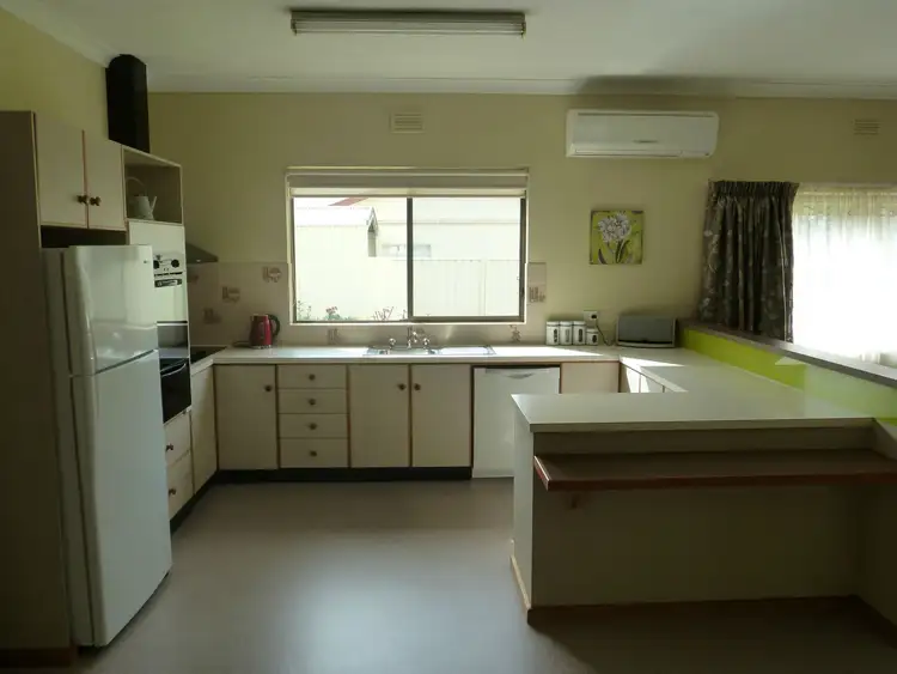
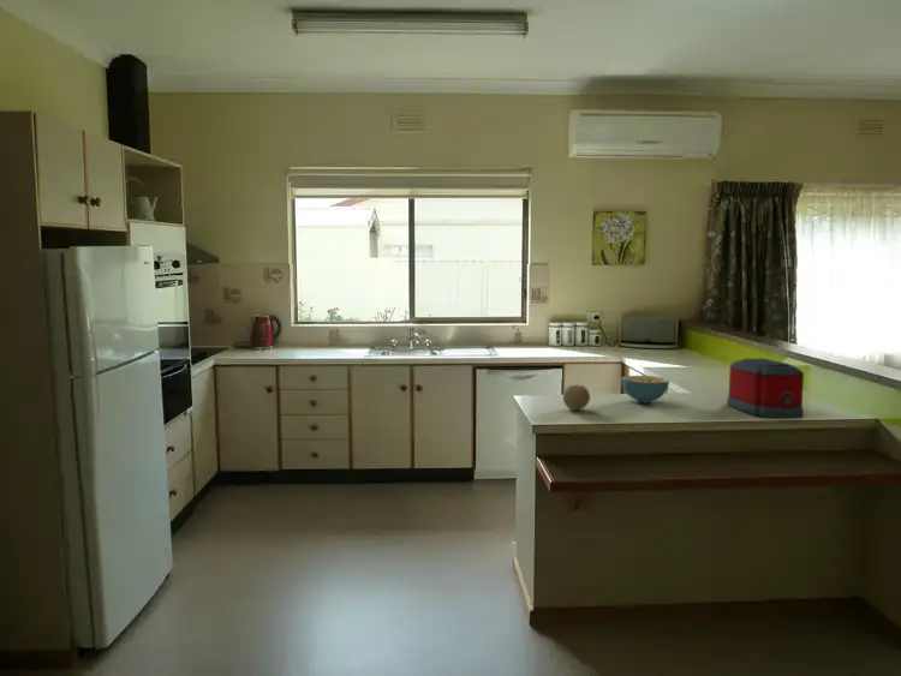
+ toaster (763, 384)
+ cereal bowl (644, 389)
+ fruit (575, 396)
